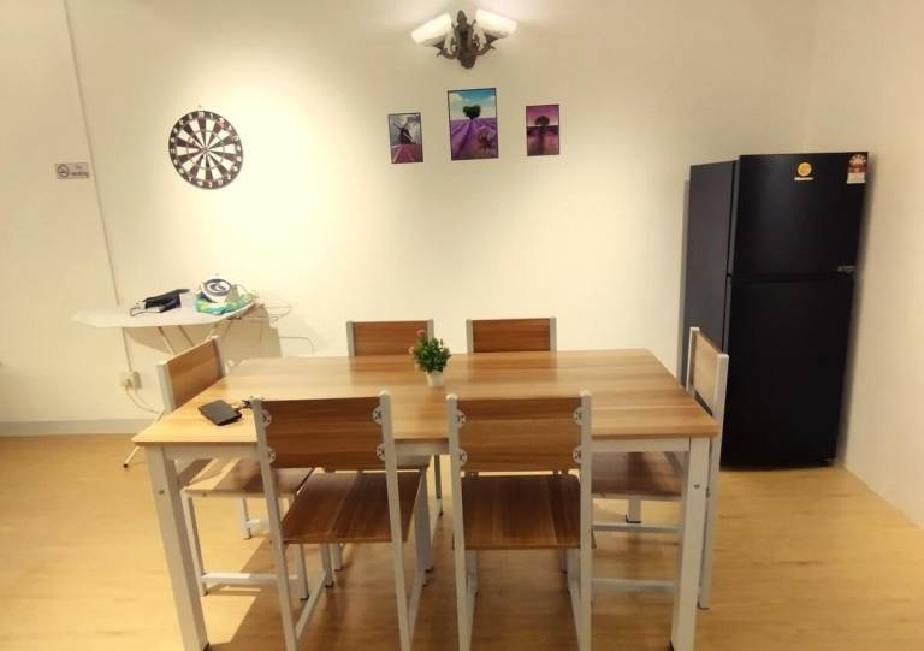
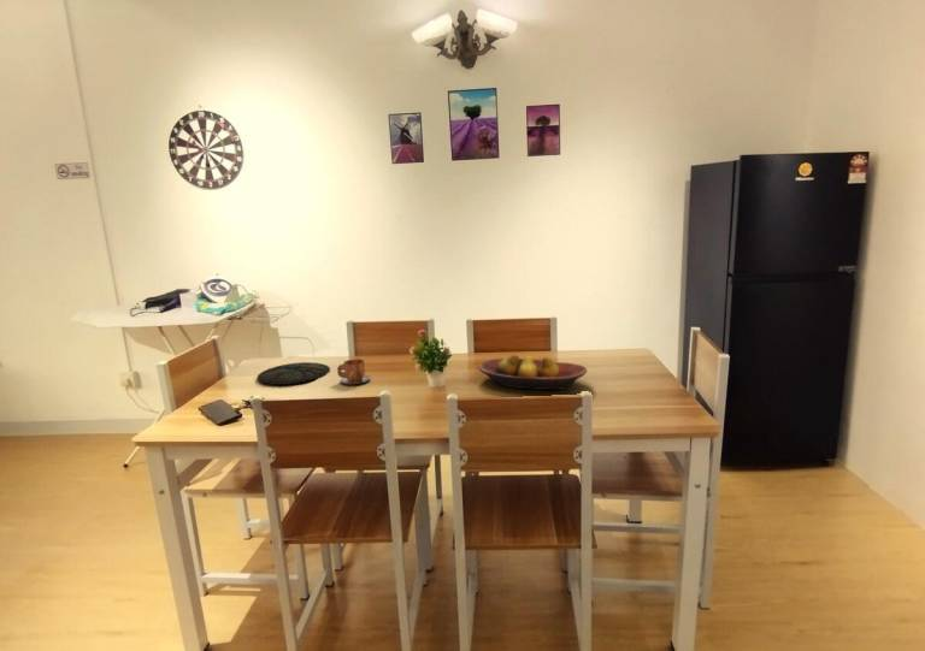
+ plate (294, 368)
+ mug (353, 371)
+ fruit bowl (531, 369)
